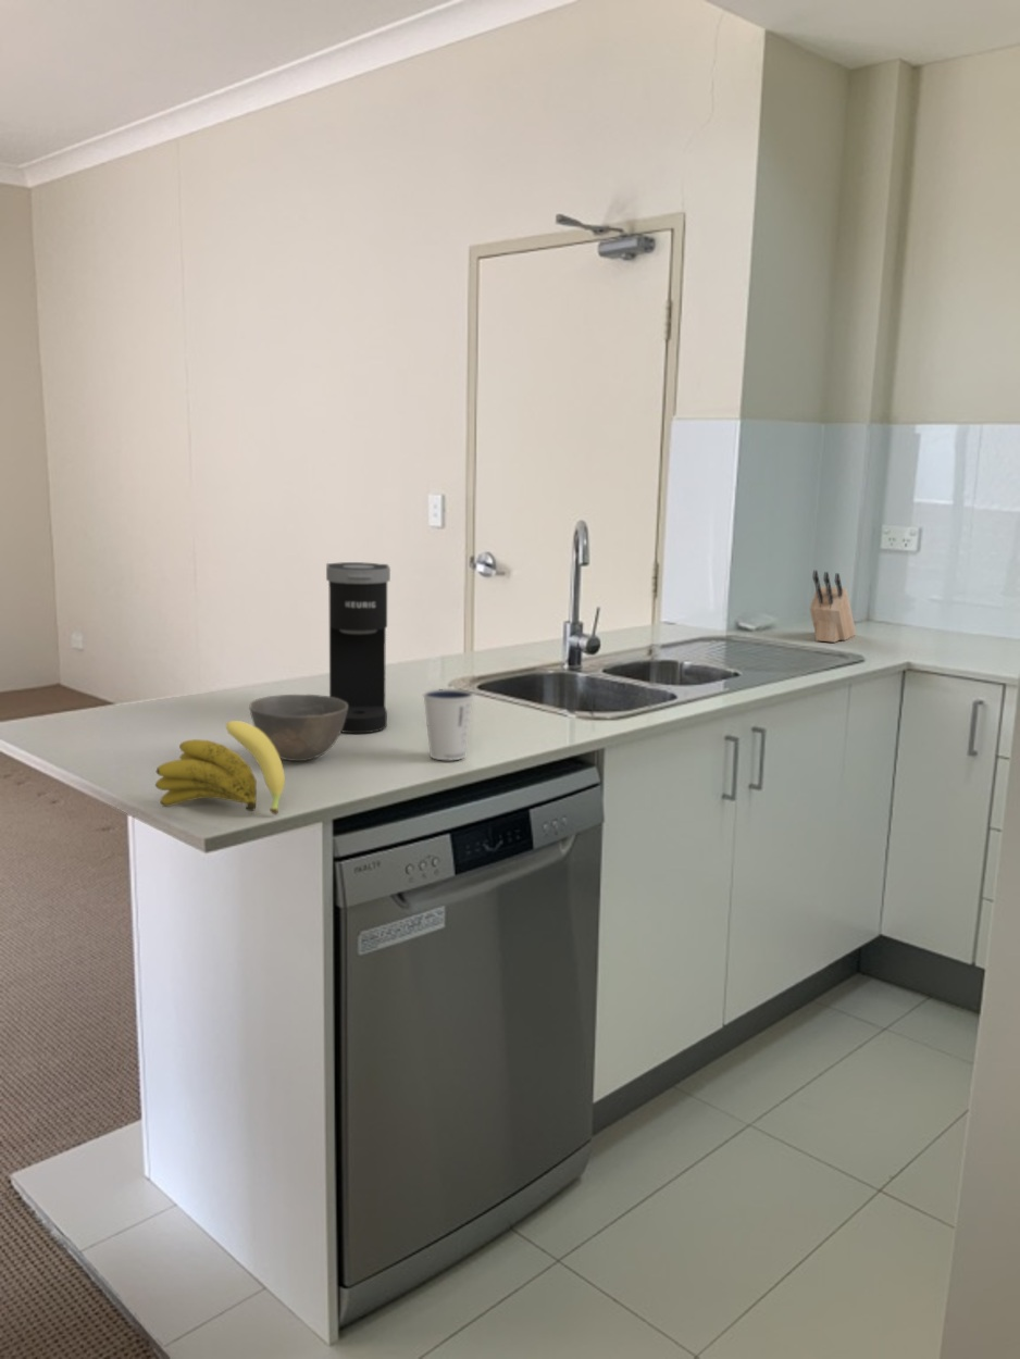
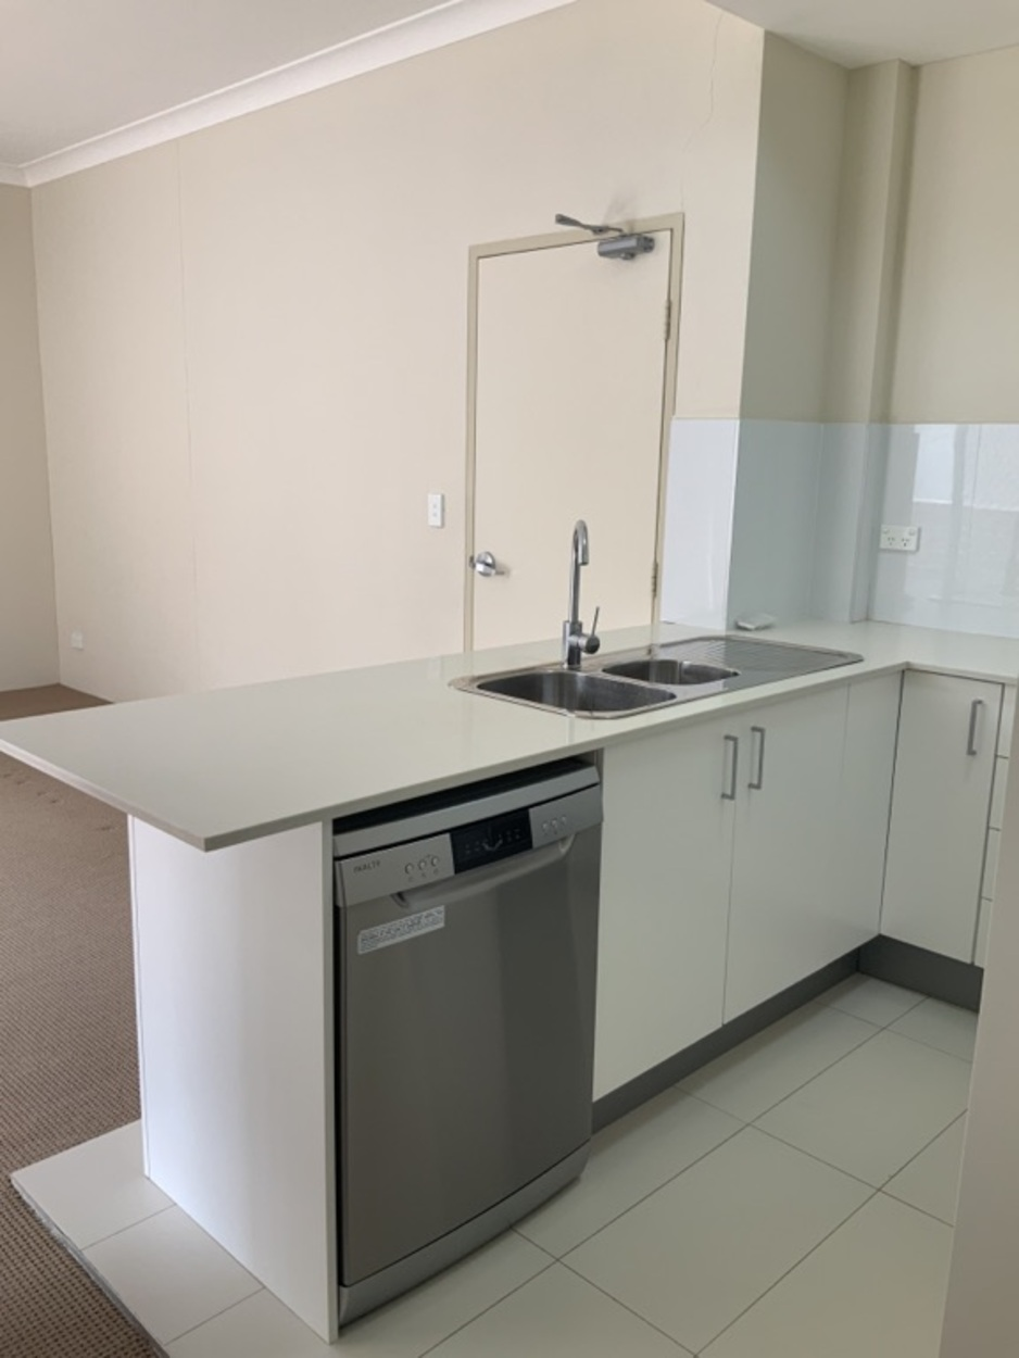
- banana (214, 762)
- knife block (833, 603)
- coffee maker (357, 640)
- dixie cup (447, 725)
- bowl (299, 731)
